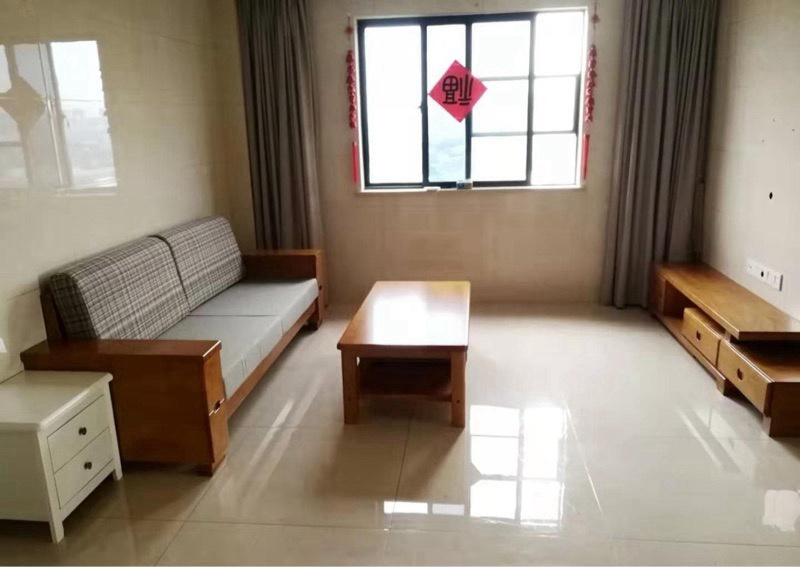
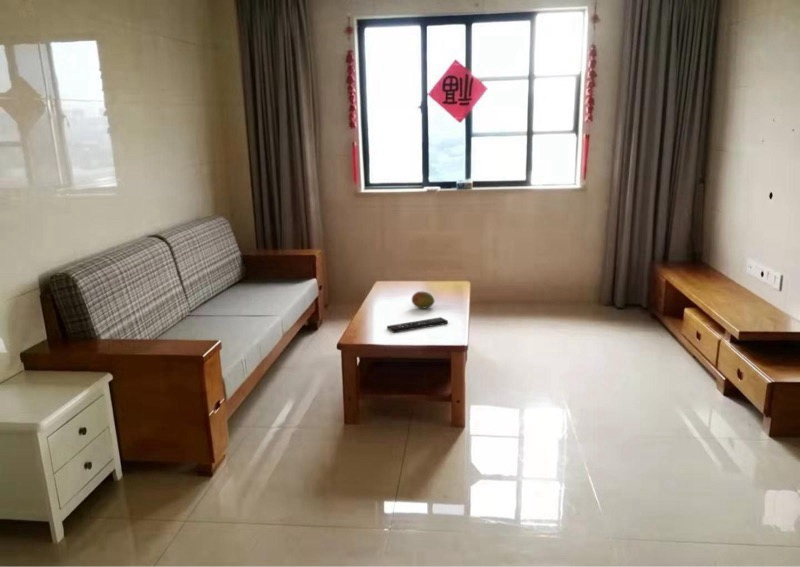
+ fruit (423, 299)
+ remote control (417, 324)
